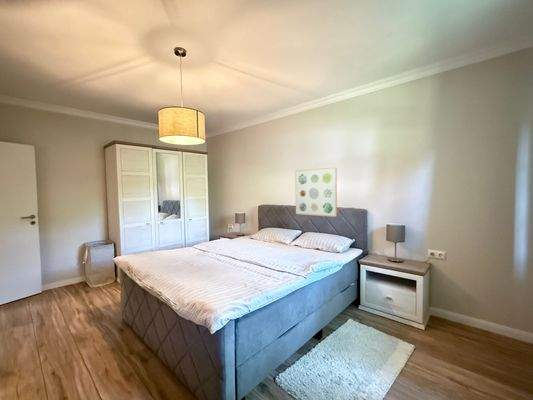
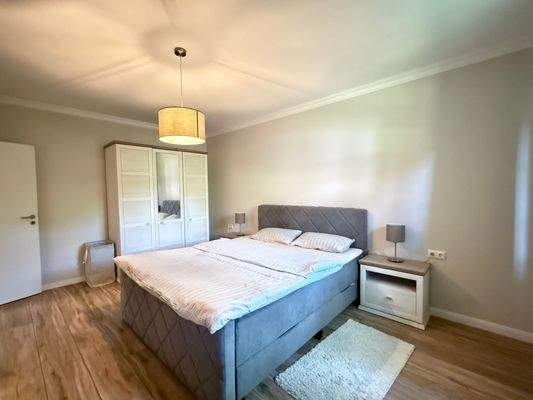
- wall art (314, 192)
